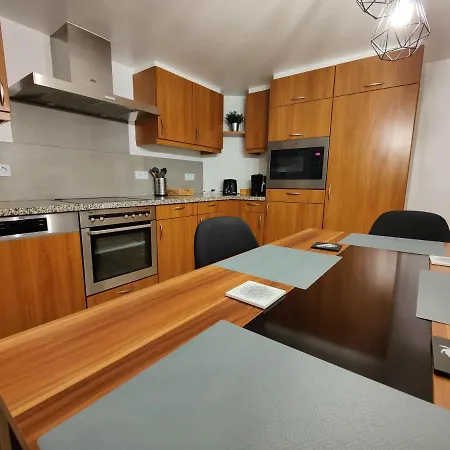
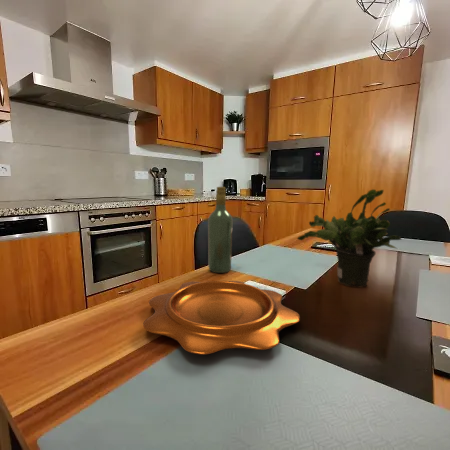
+ decorative bowl (220, 306)
+ potted plant (349, 234)
+ wine bottle (220, 229)
